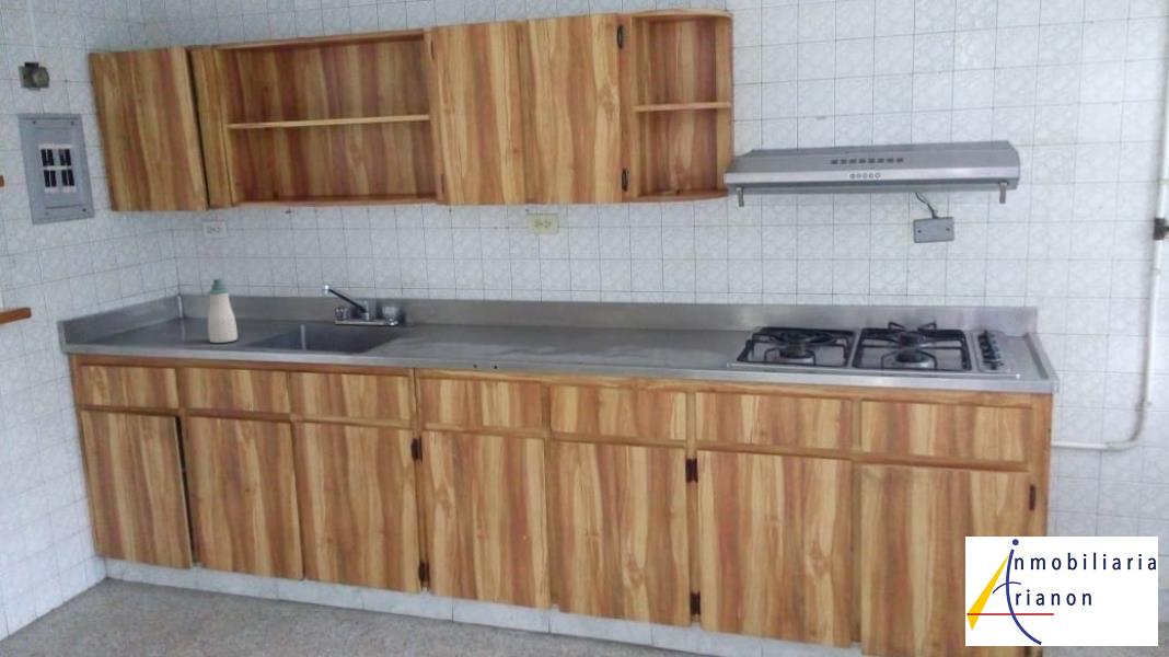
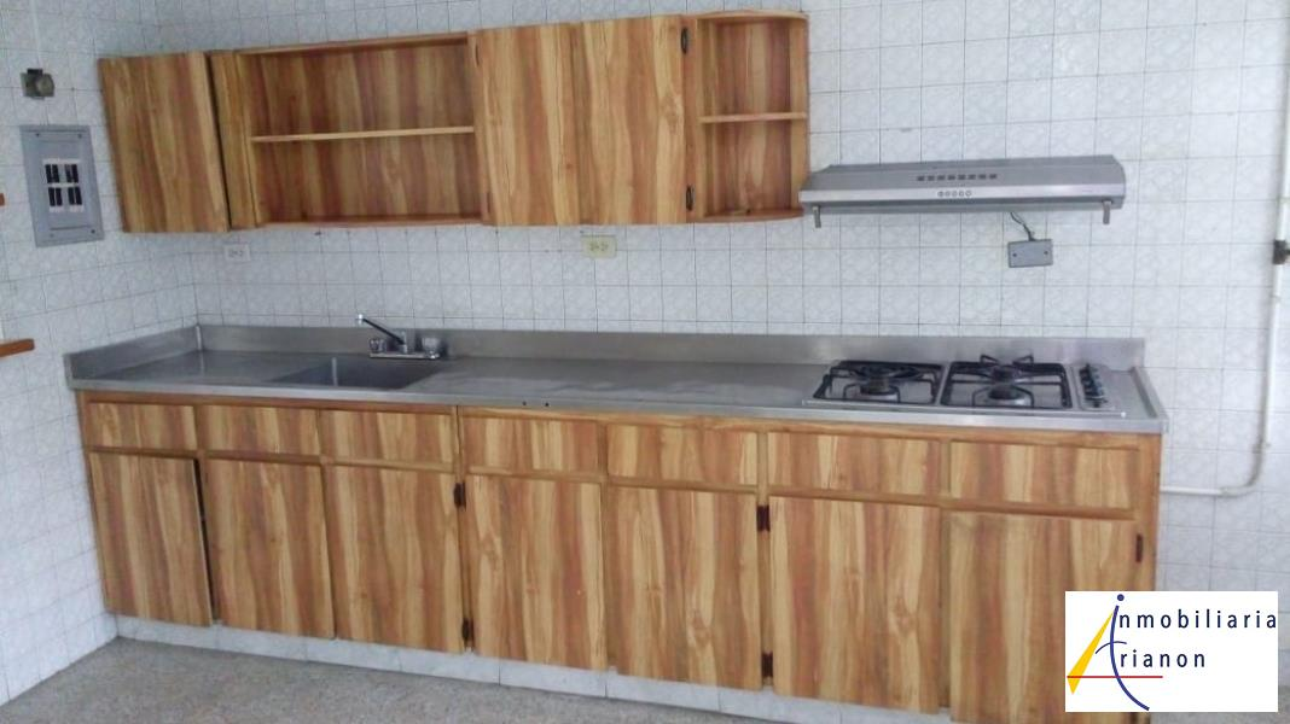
- soap bottle (220, 310)
